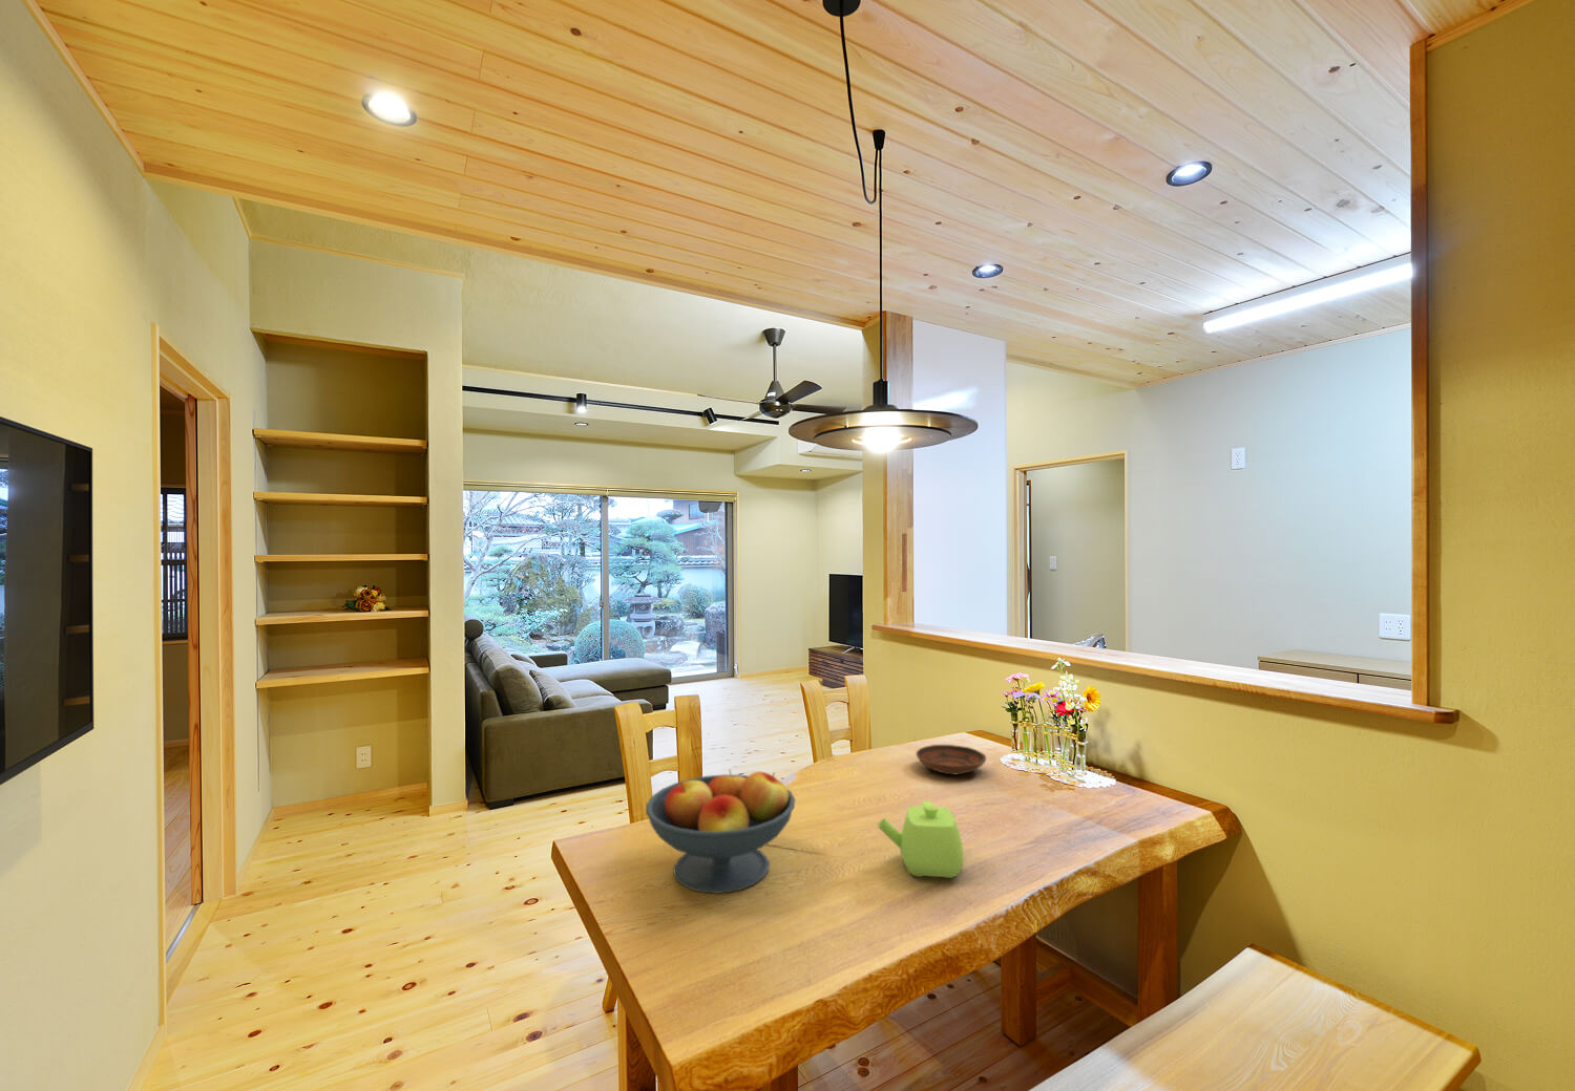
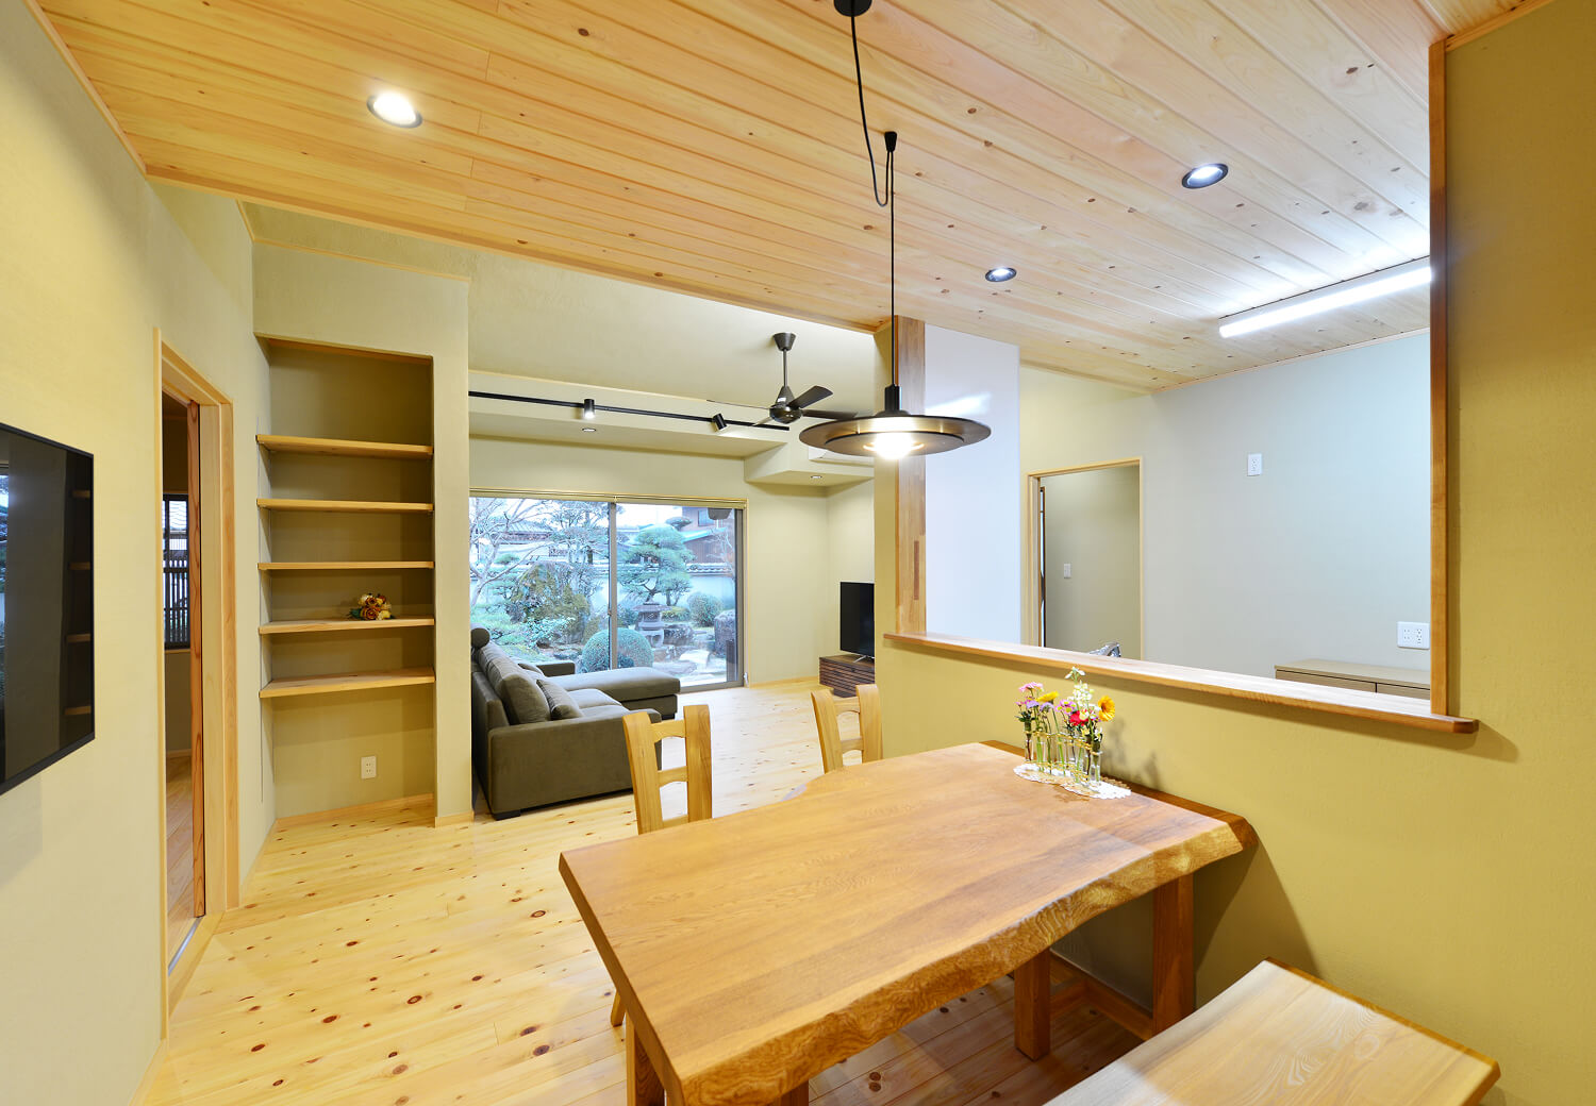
- fruit bowl (722, 823)
- bowl (950, 762)
- teapot (919, 833)
